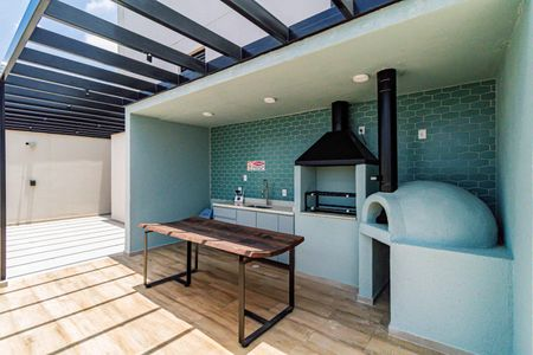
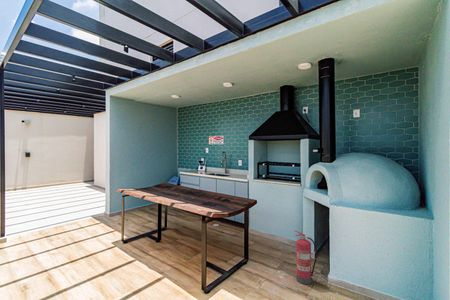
+ fire extinguisher (305, 256)
